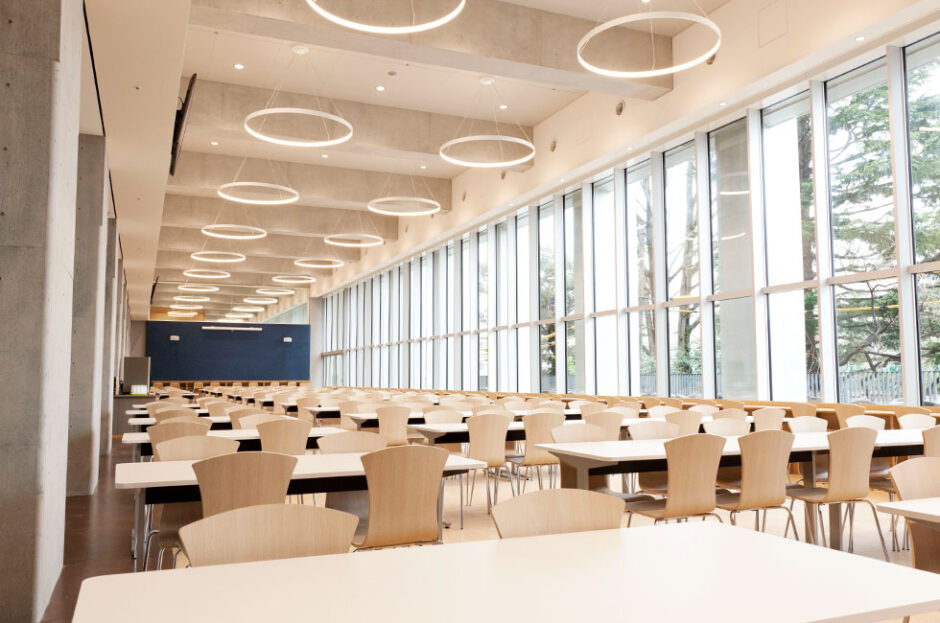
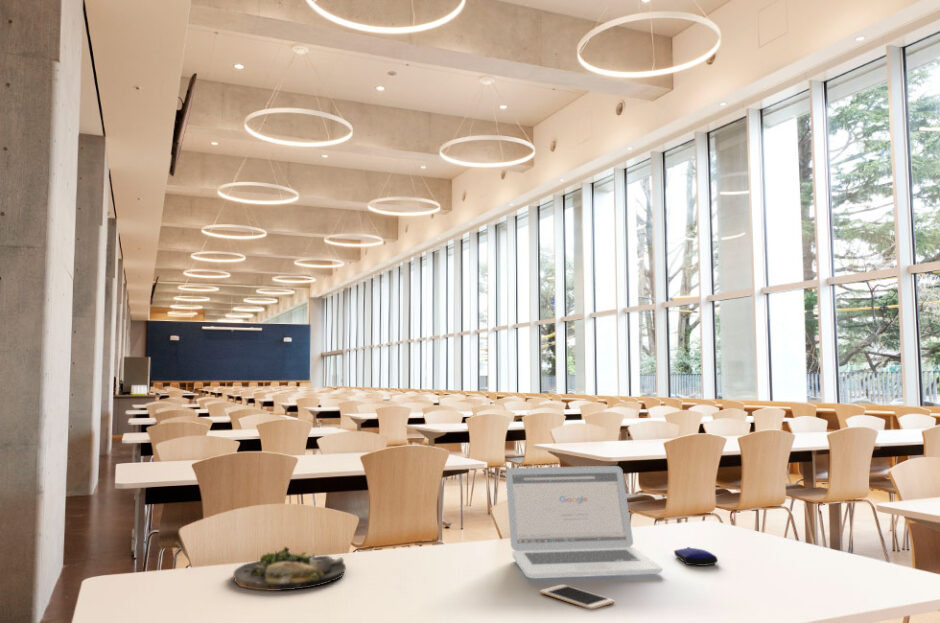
+ computer mouse (694, 554)
+ cell phone (576, 596)
+ laptop (578, 518)
+ dinner plate (290, 562)
